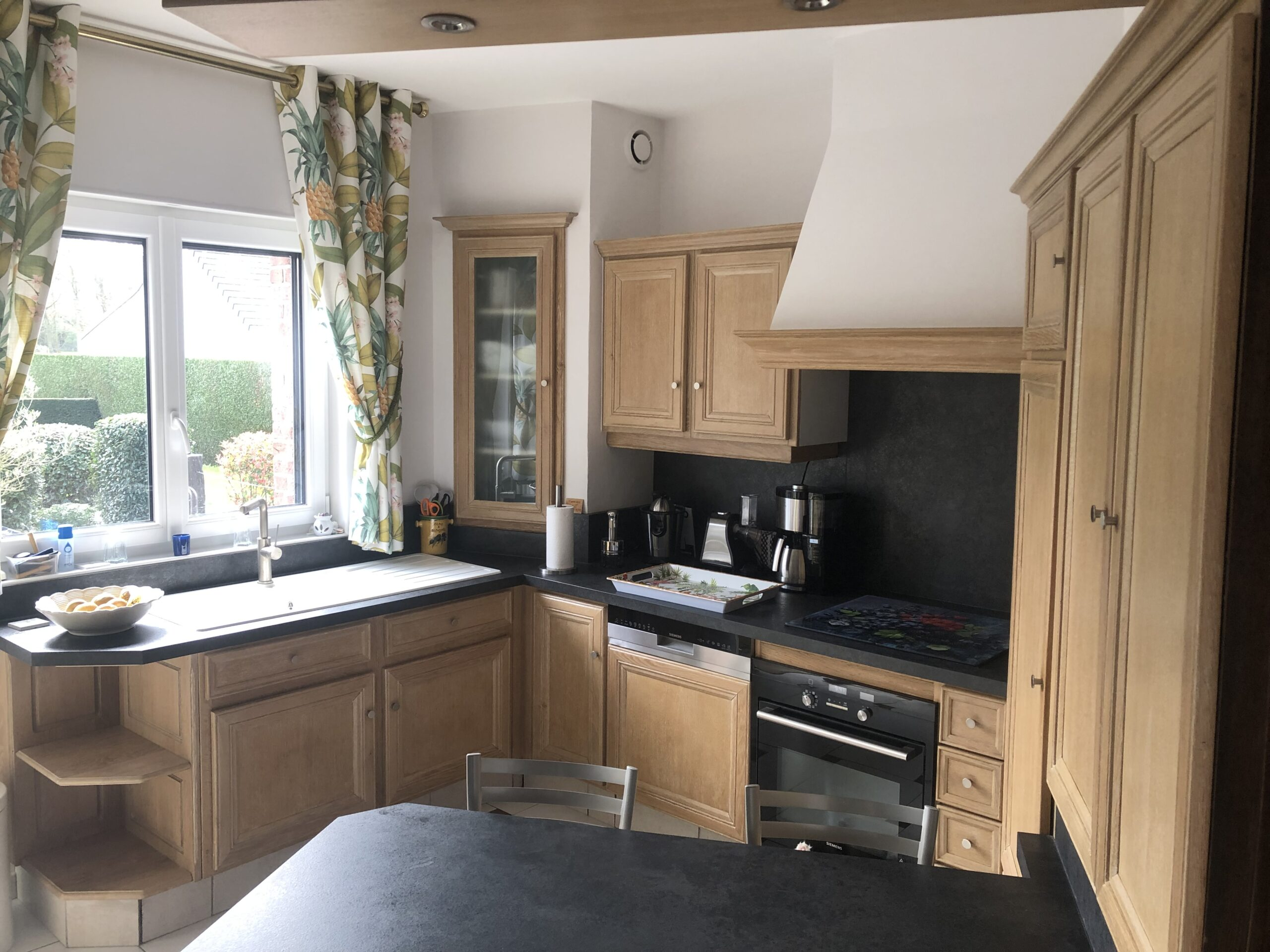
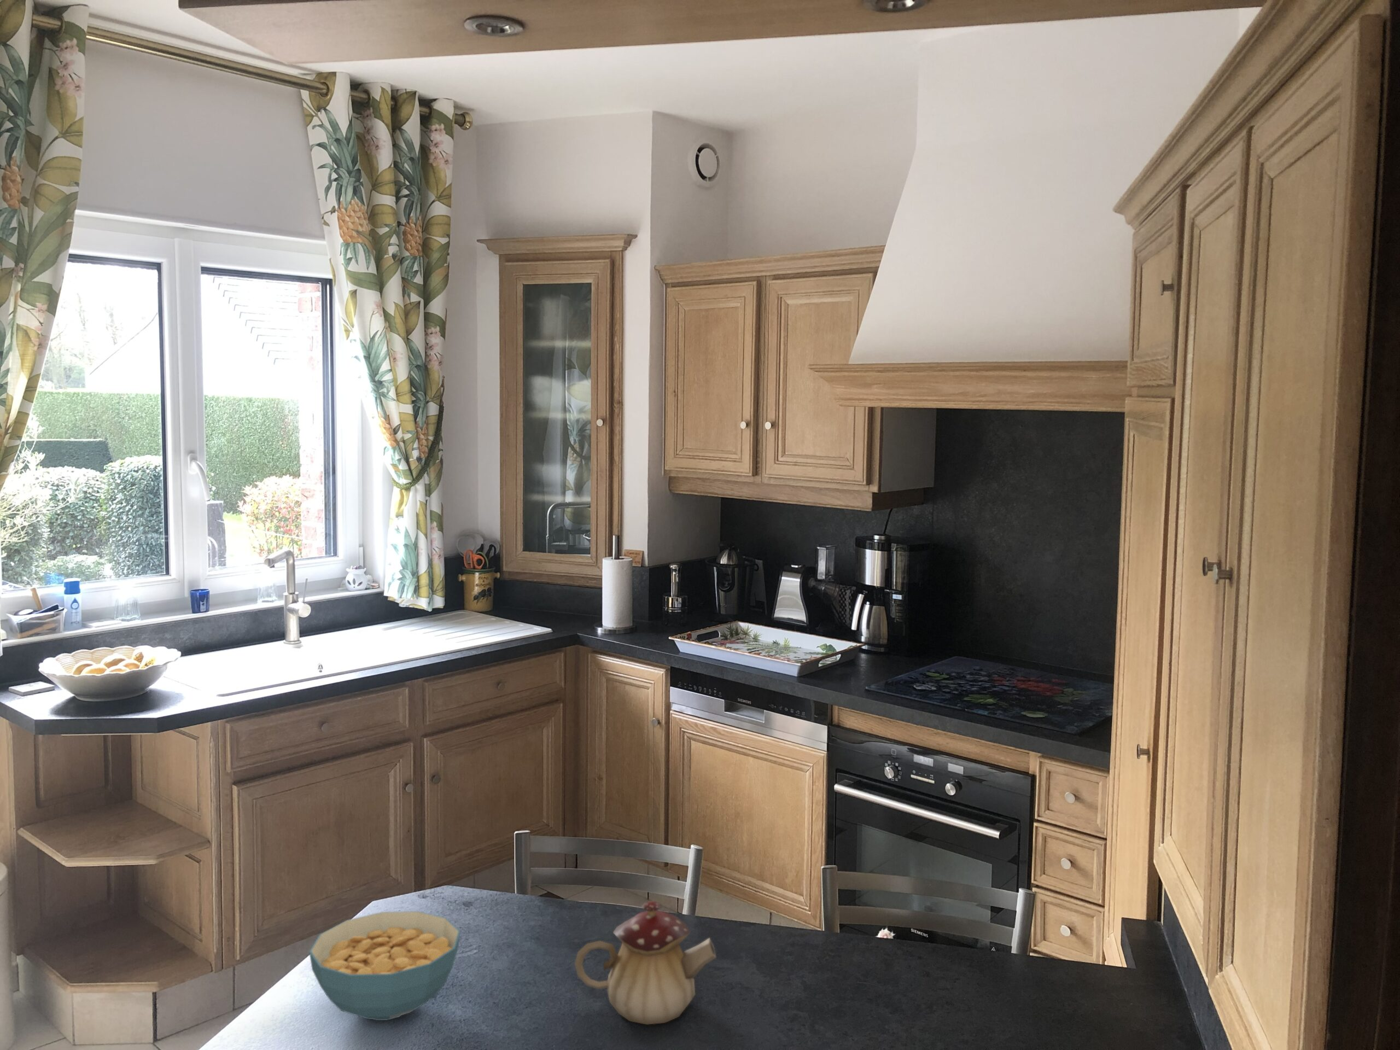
+ teapot (645, 953)
+ cereal bowl (387, 975)
